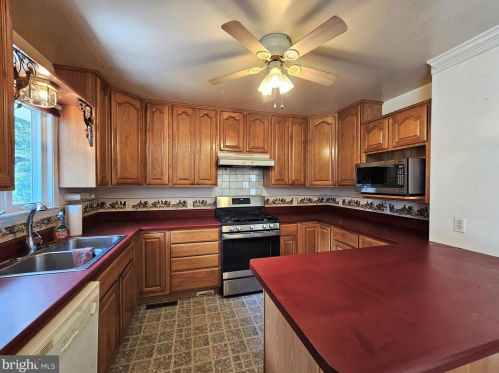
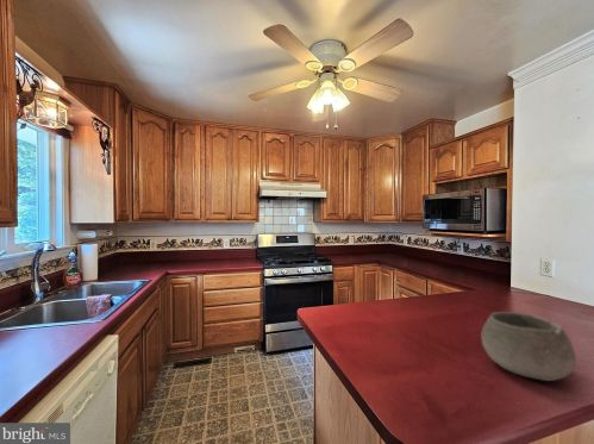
+ bowl (524, 344)
